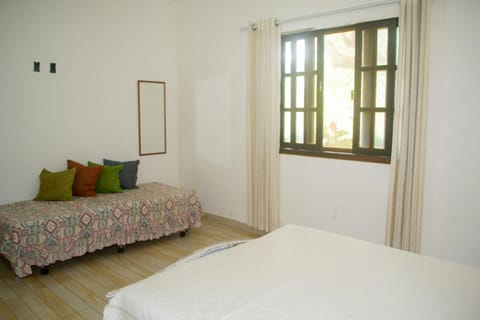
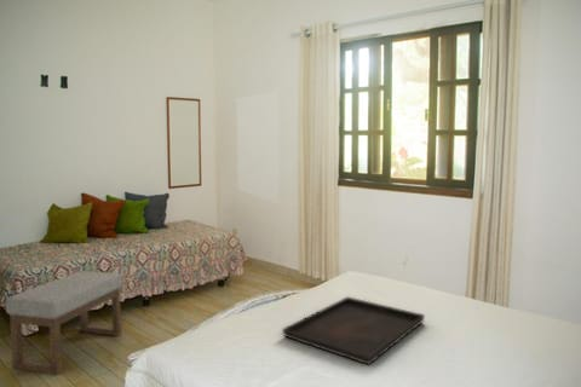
+ serving tray (356, 325)
+ ottoman (70, 317)
